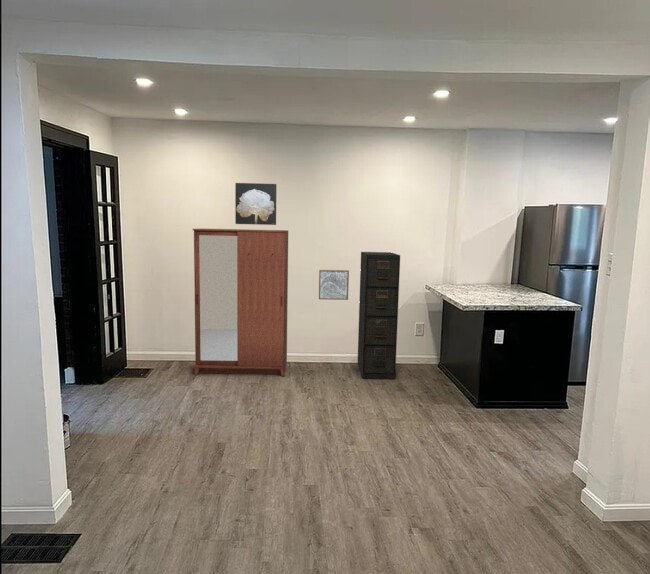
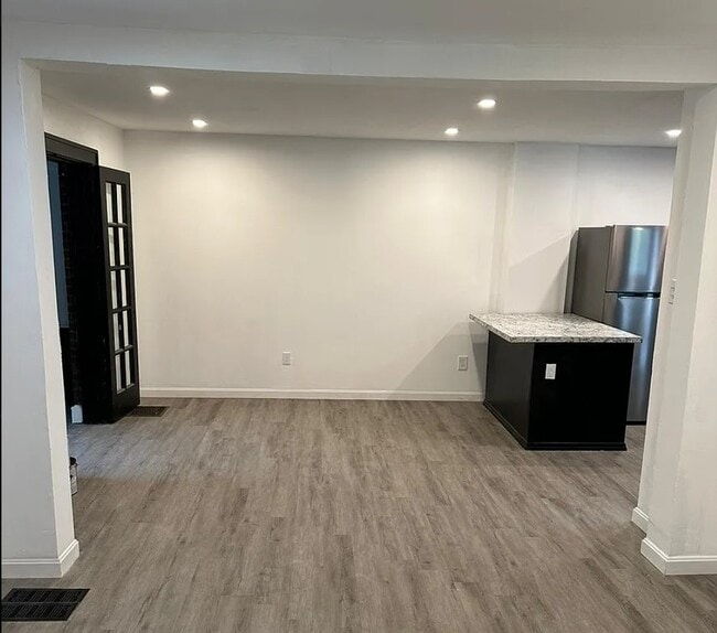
- wall art (333, 284)
- wardrobe (242, 300)
- wall art (256, 204)
- filing cabinet (377, 313)
